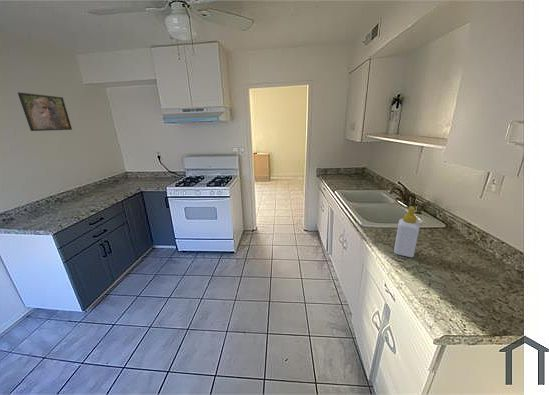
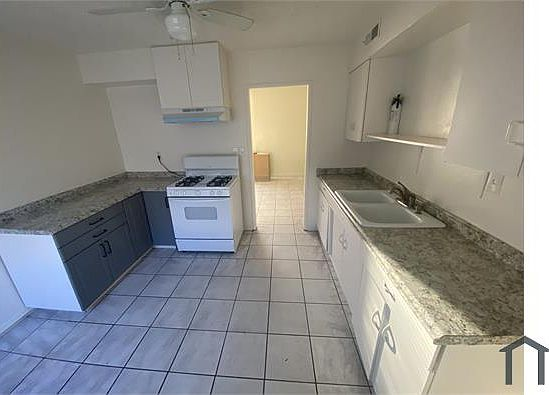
- soap bottle (407, 231)
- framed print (47, 113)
